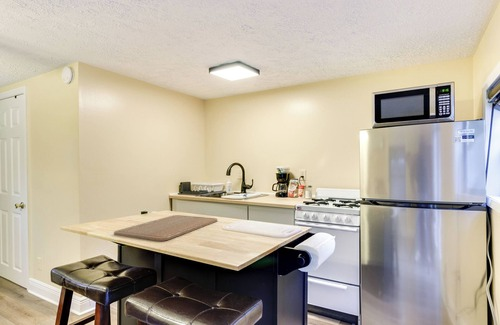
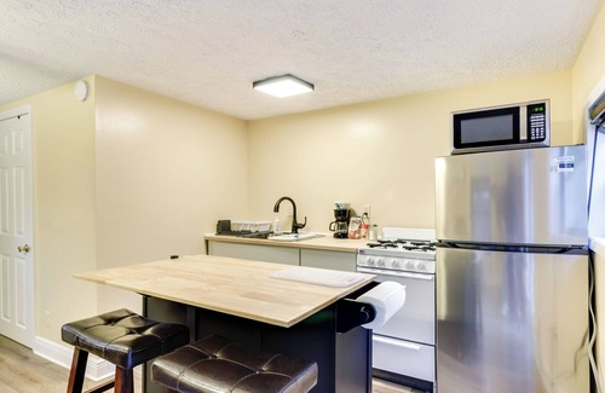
- chopping board (170, 225)
